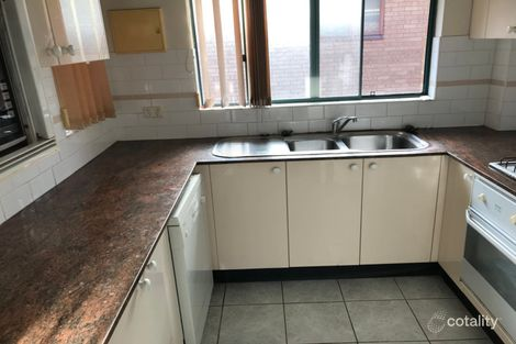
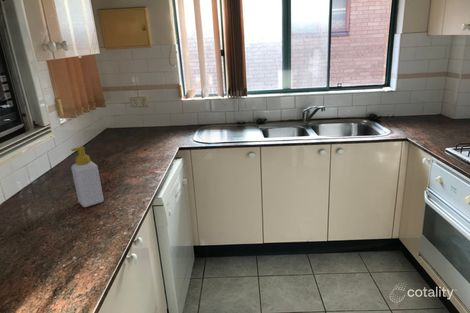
+ soap bottle (86, 175)
